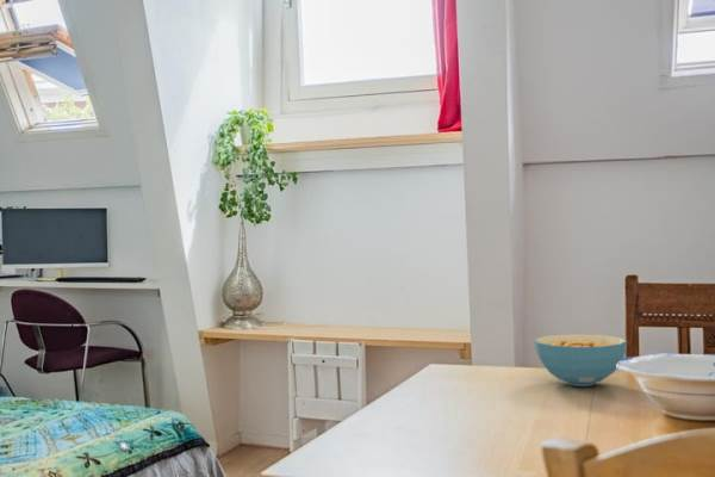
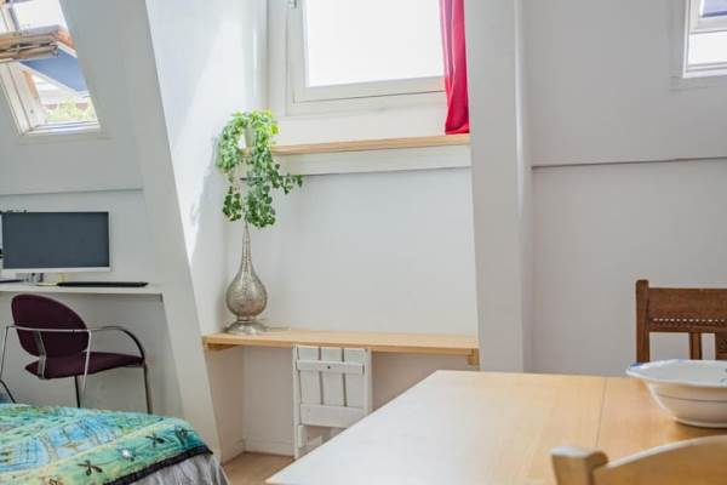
- cereal bowl (579, 361)
